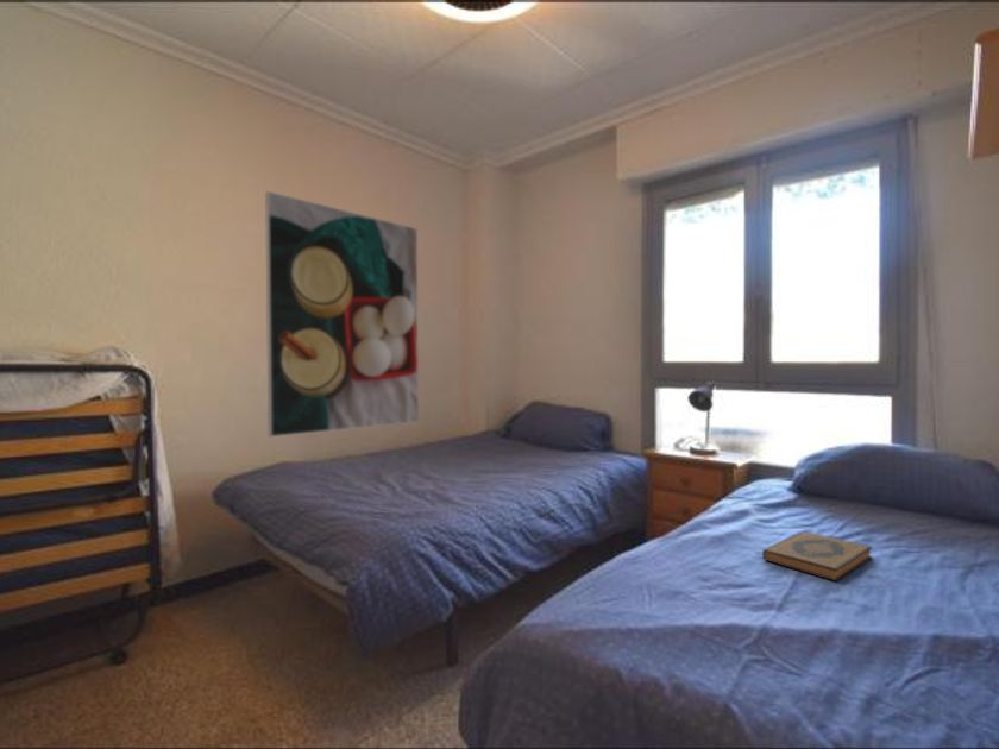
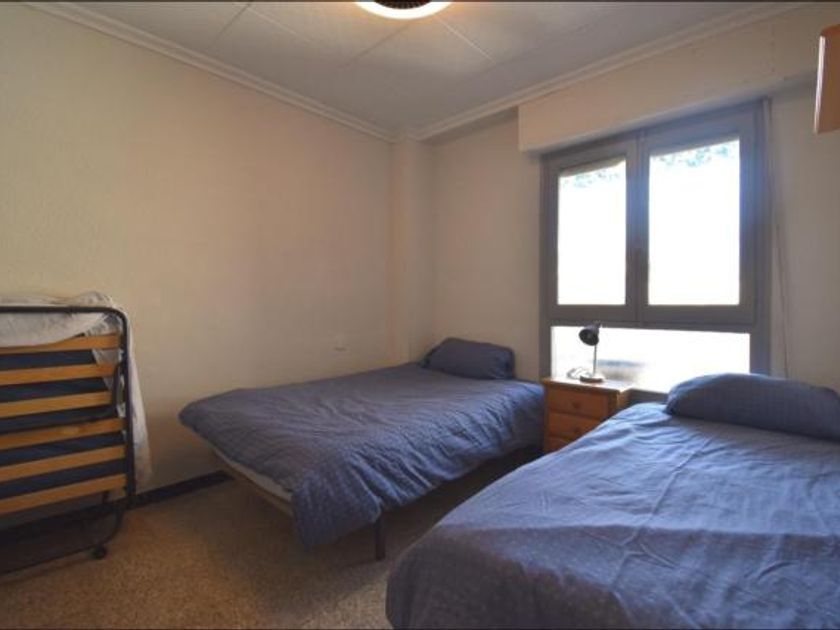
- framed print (351, 320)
- hardback book (817, 553)
